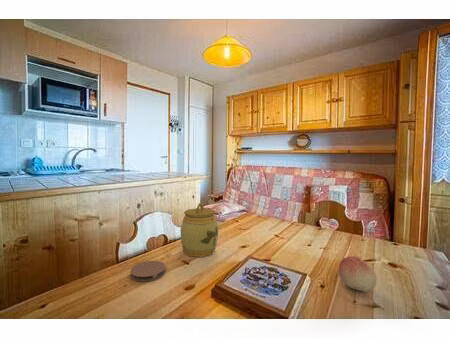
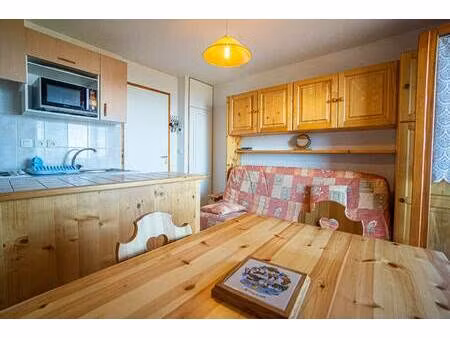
- jar (199, 226)
- coaster (148, 270)
- fruit (357, 273)
